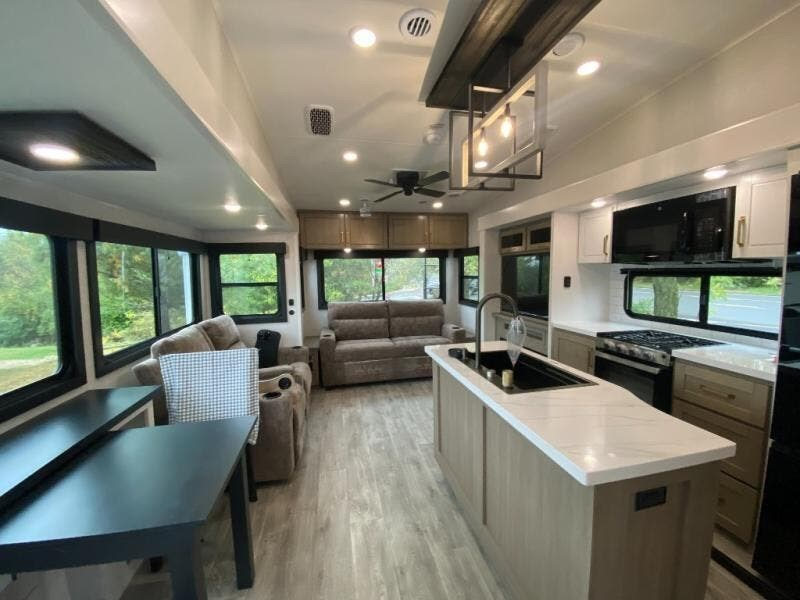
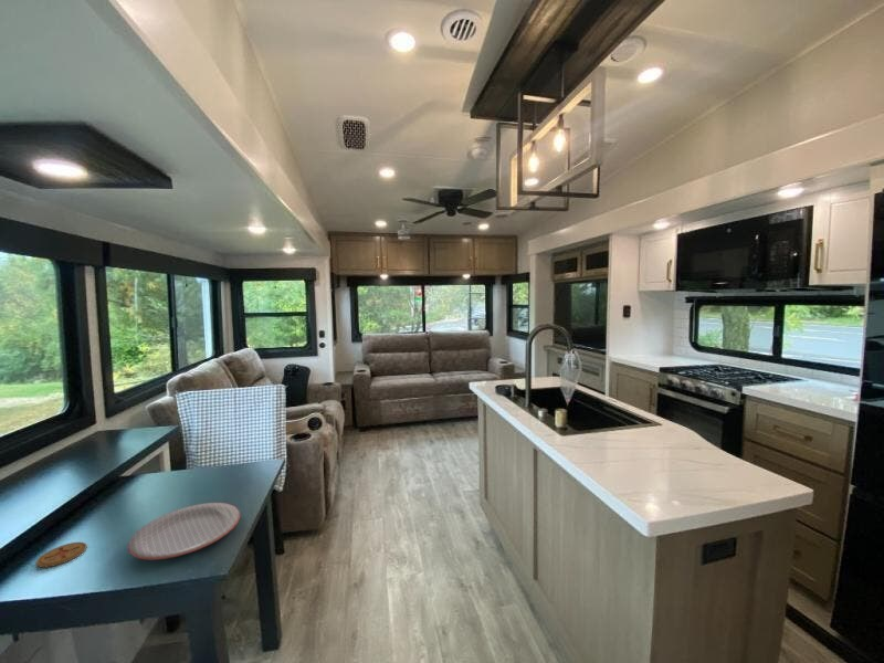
+ plate (188, 530)
+ coaster (62, 554)
